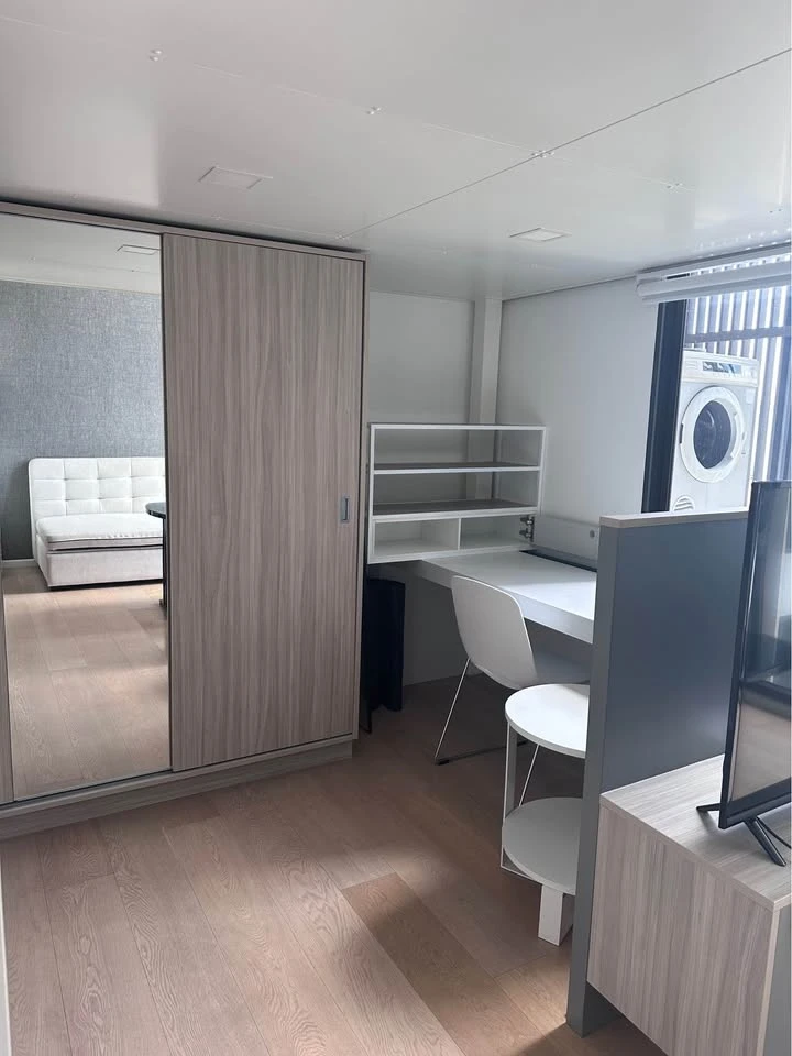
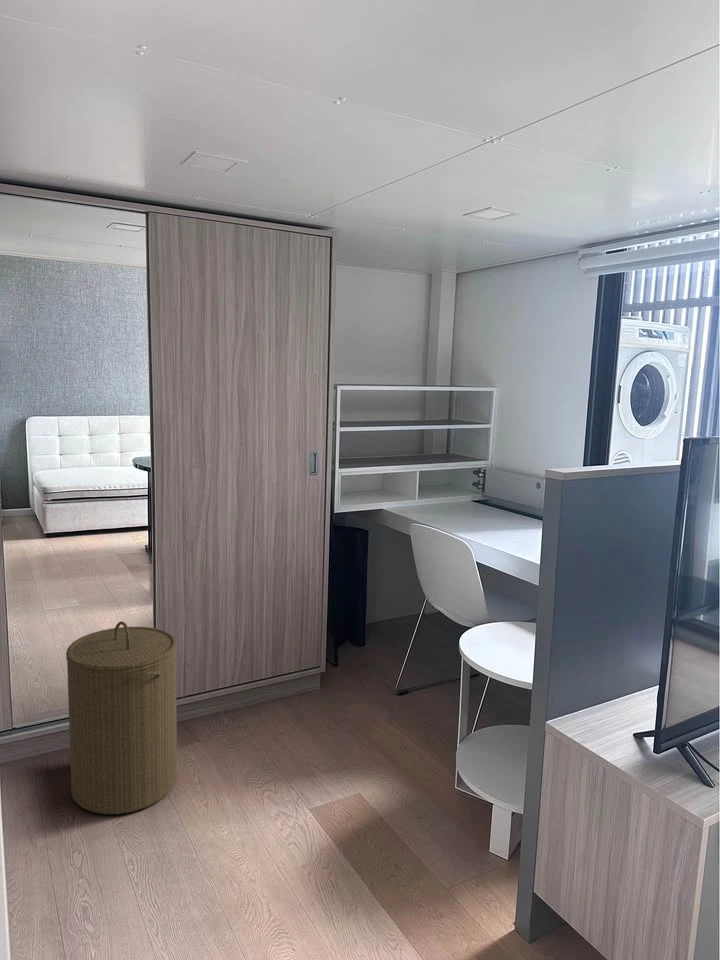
+ laundry hamper (123, 704)
